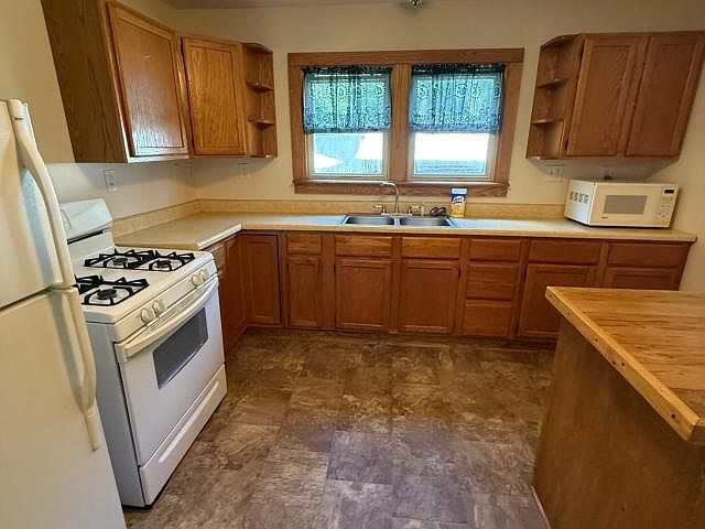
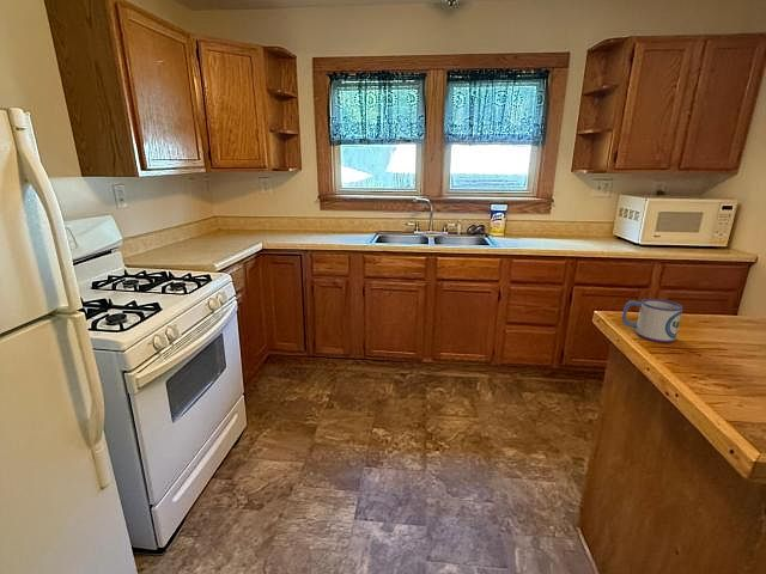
+ mug (650, 318)
